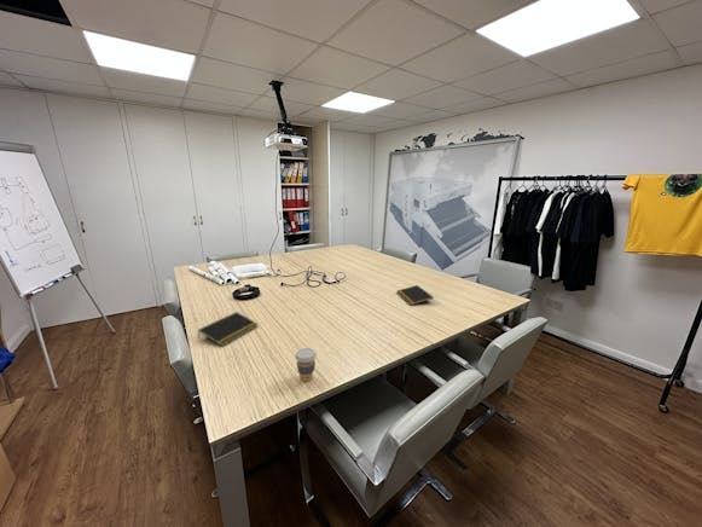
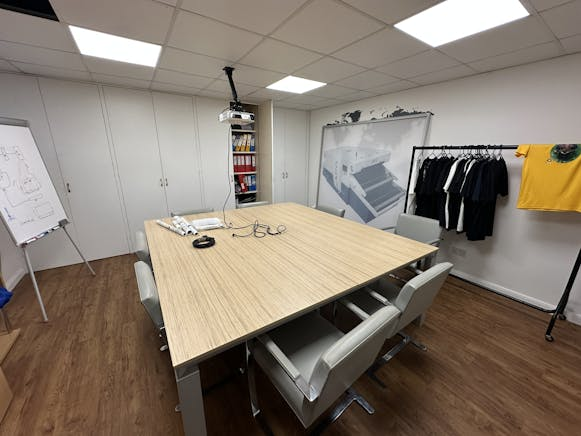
- notepad (413, 294)
- coffee cup (306, 365)
- notepad (230, 326)
